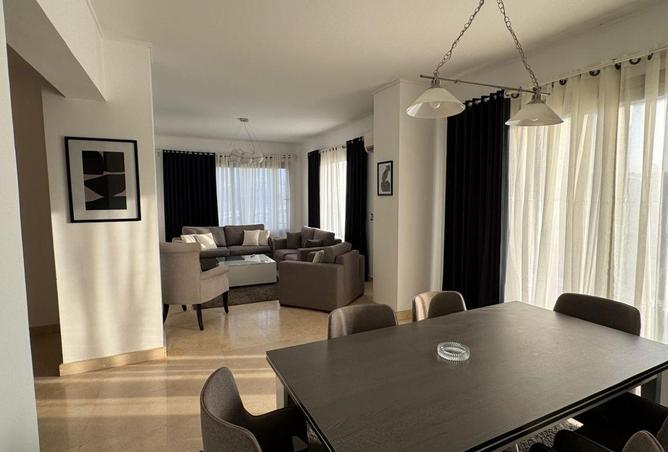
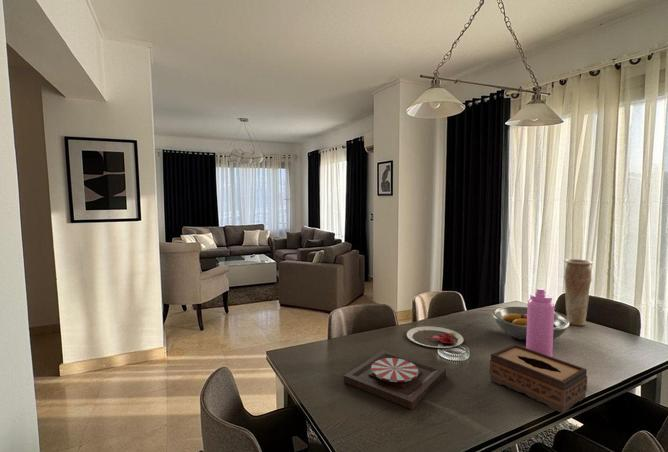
+ vase (576, 292)
+ plate (395, 373)
+ fruit bowl (526, 323)
+ plate (434, 336)
+ tissue box (536, 374)
+ water bottle (539, 326)
